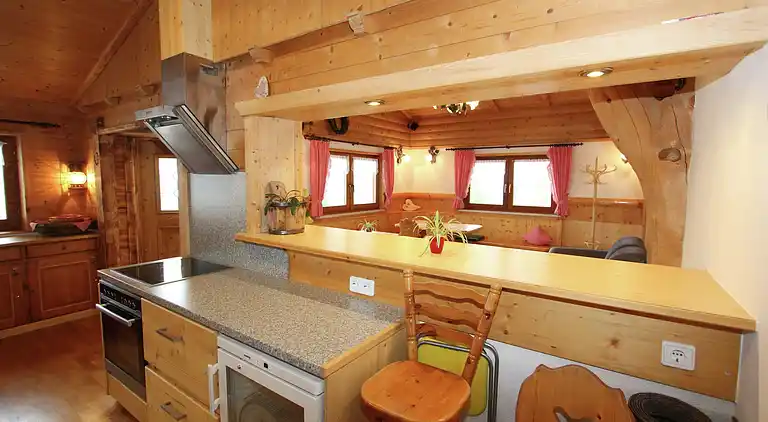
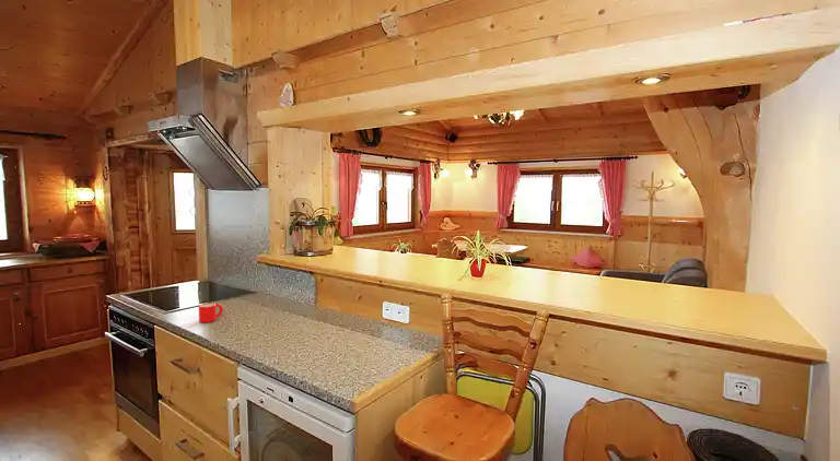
+ mug (211, 311)
